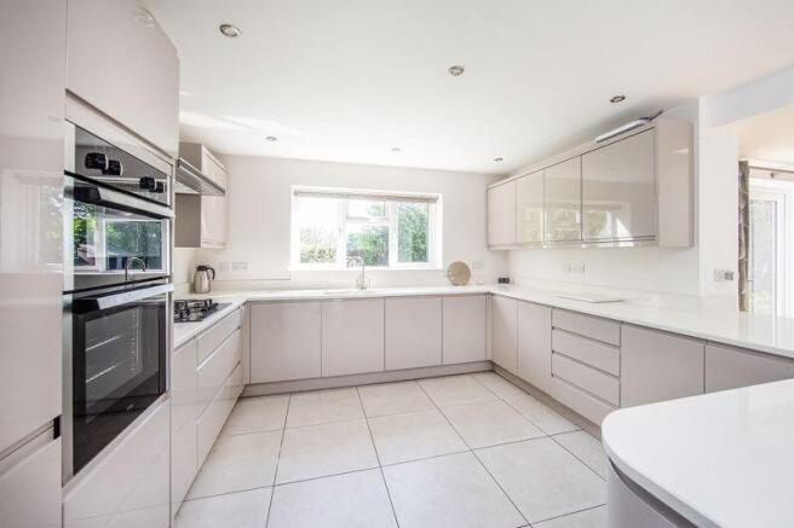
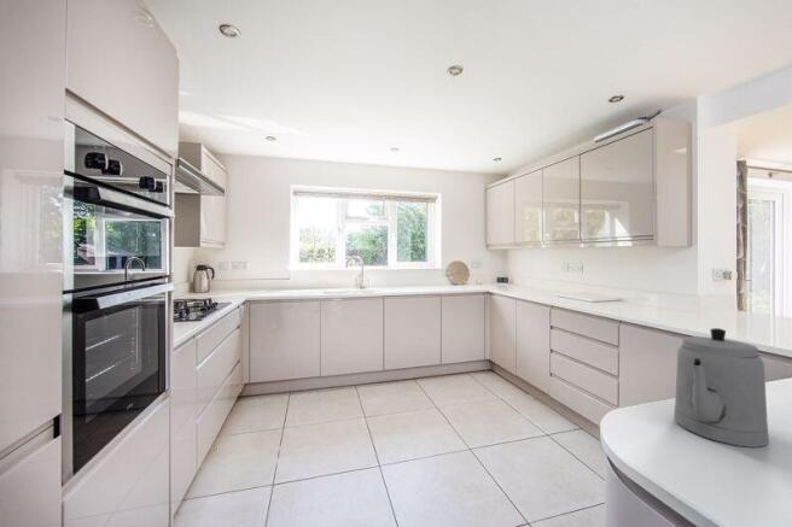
+ teapot (716, 379)
